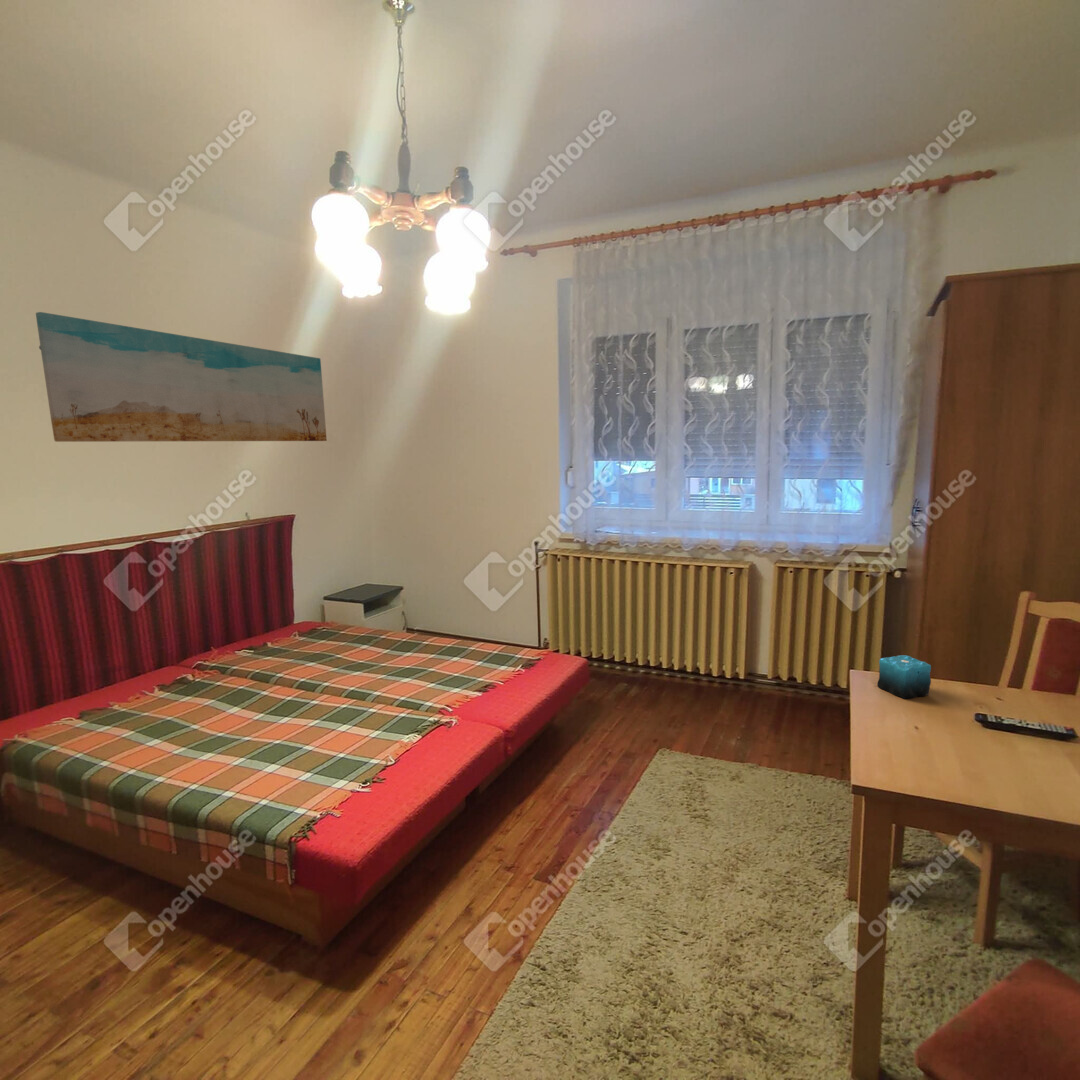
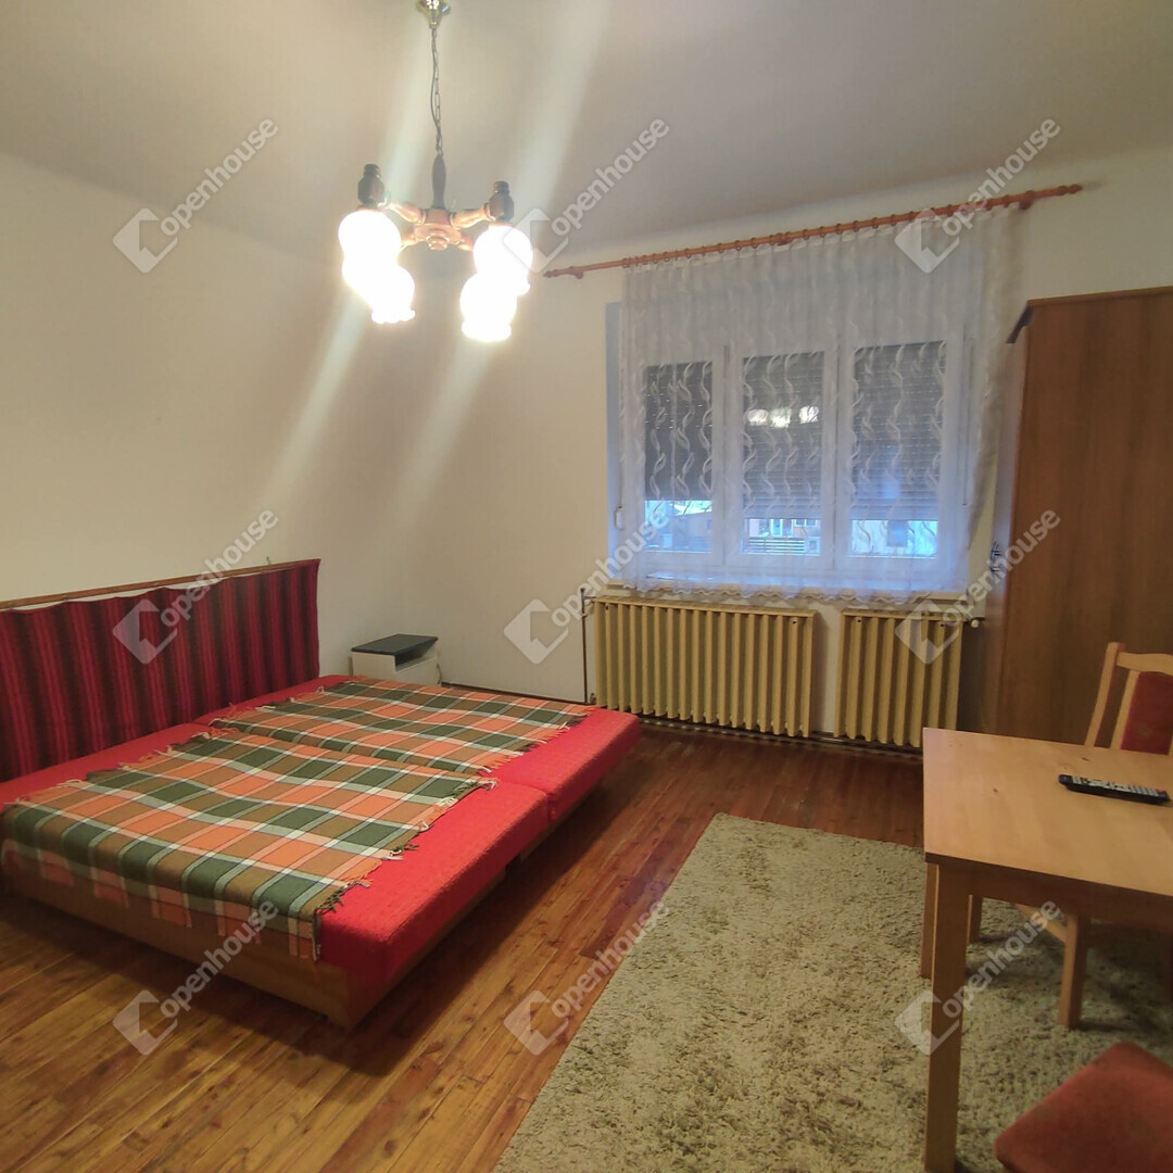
- candle (905, 670)
- wall art (212, 391)
